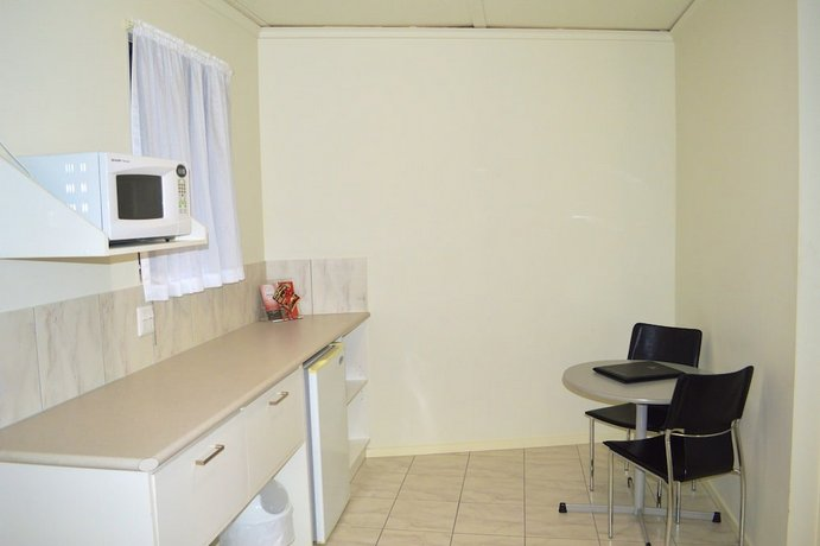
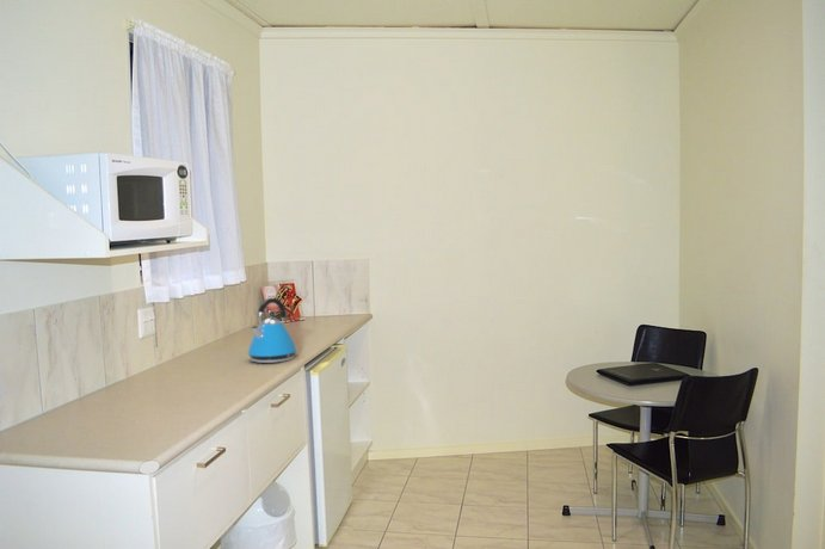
+ kettle (272, 328)
